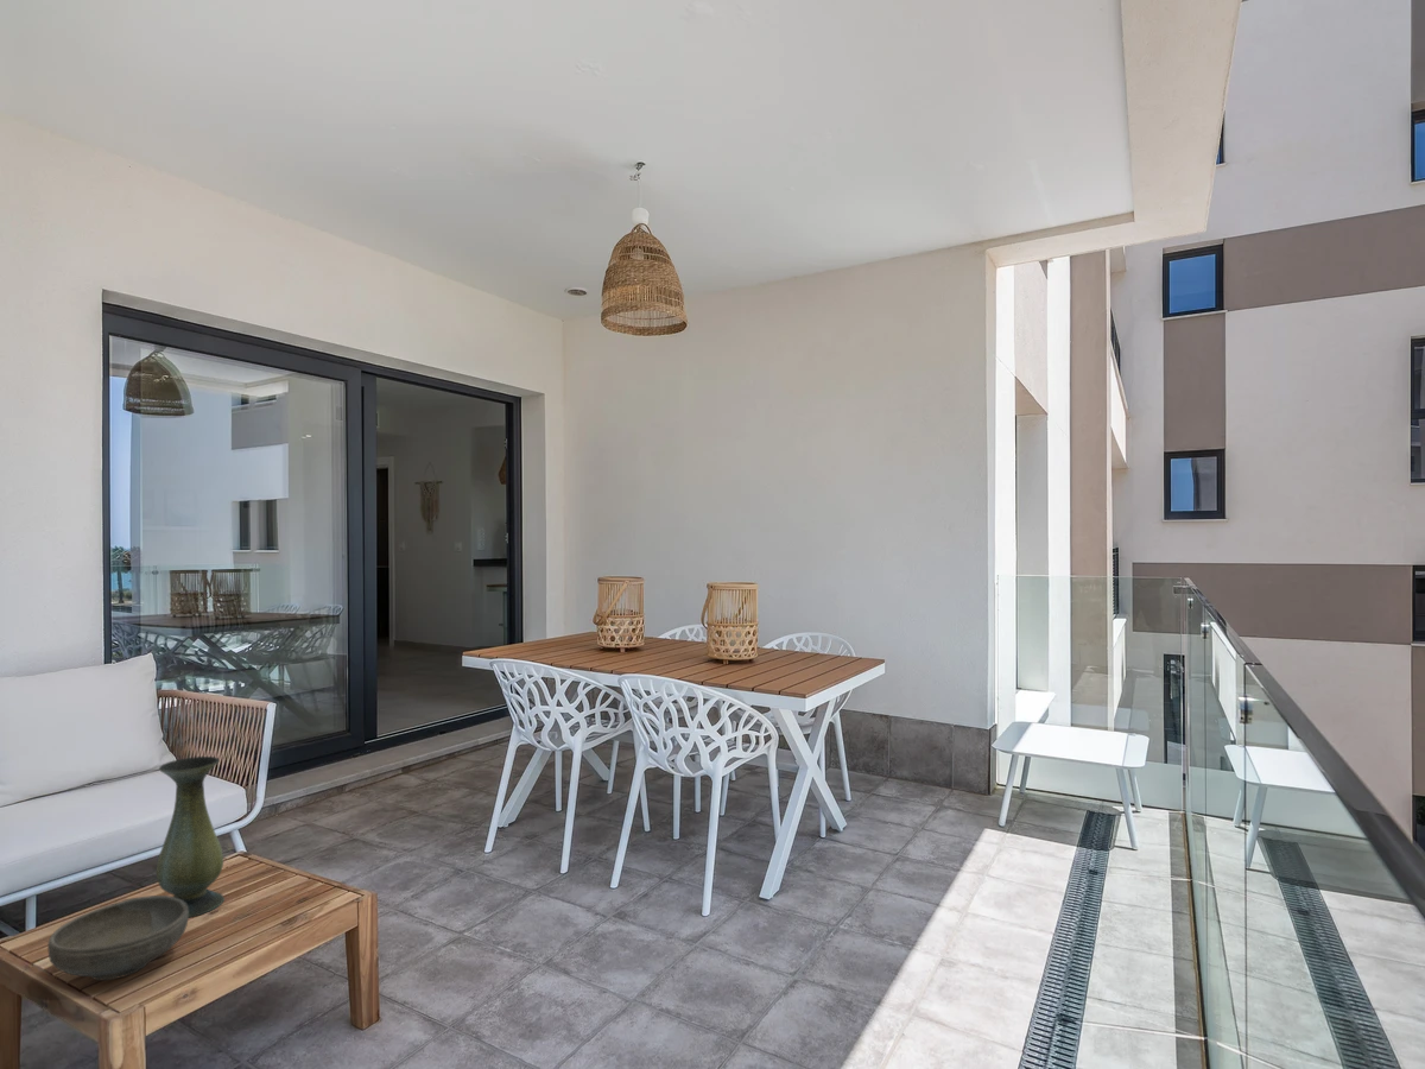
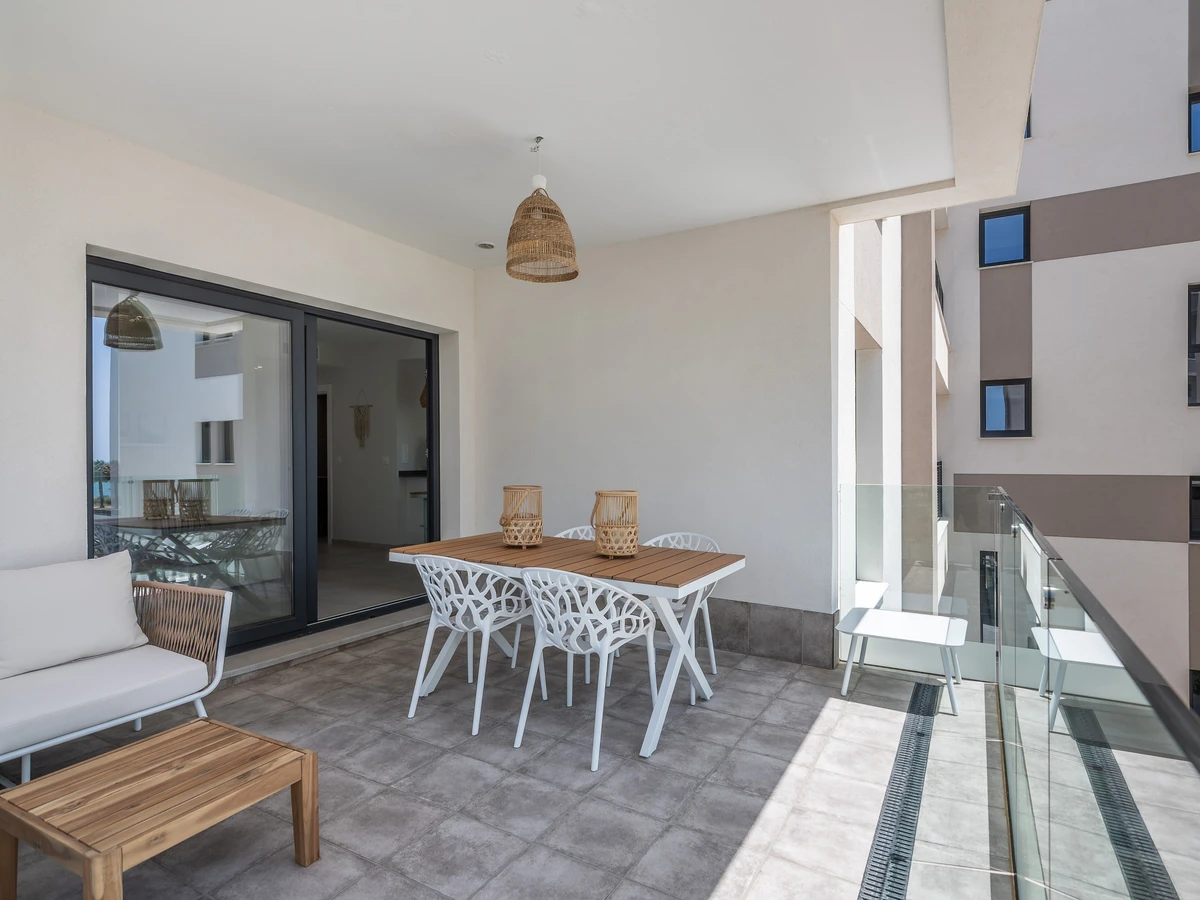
- bowl (121, 943)
- vase (190, 834)
